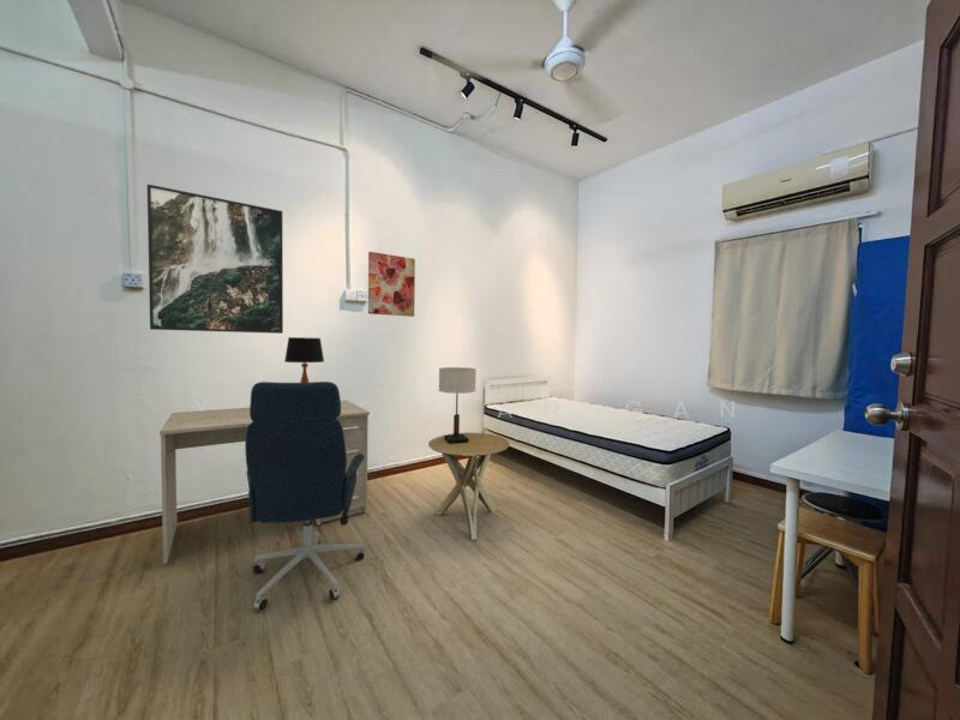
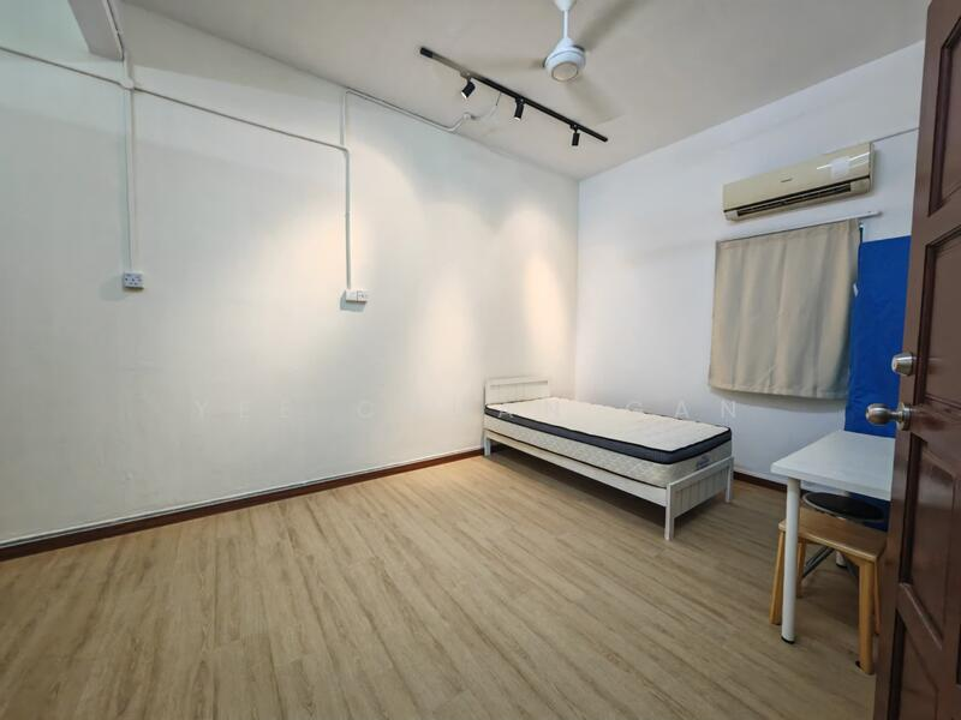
- wall art (391, 284)
- table lamp (304, 372)
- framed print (221, 265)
- table lamp (456, 403)
- desk (245, 439)
- side table (468, 480)
- office chair (306, 478)
